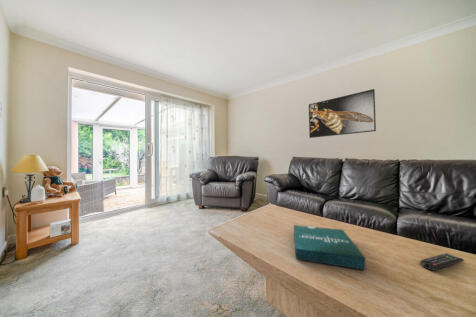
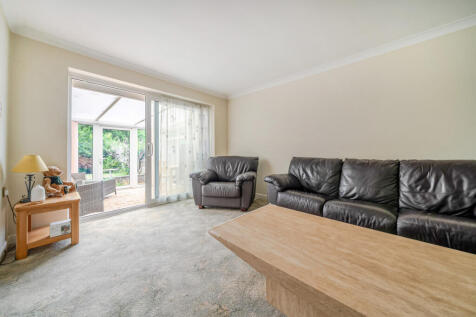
- remote control (442, 261)
- pizza box (322, 242)
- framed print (338, 116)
